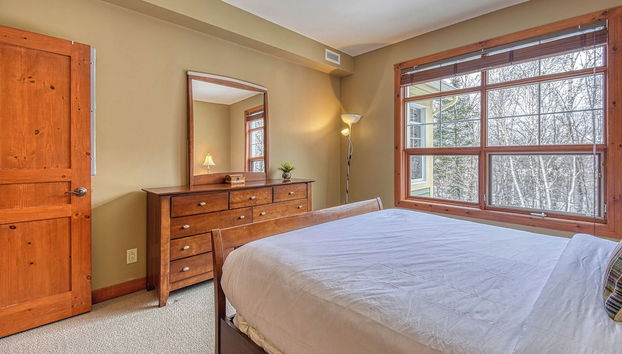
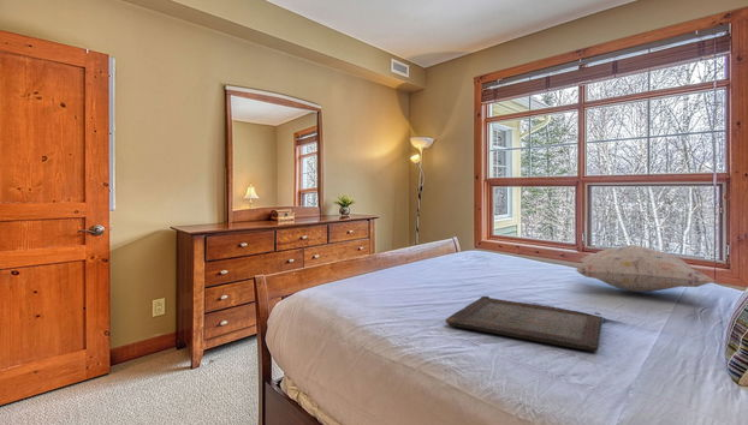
+ decorative pillow (635, 268)
+ serving tray (526, 318)
